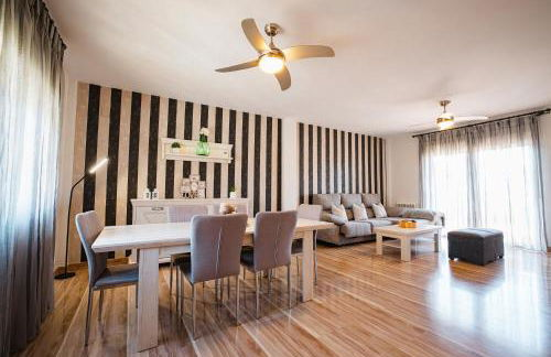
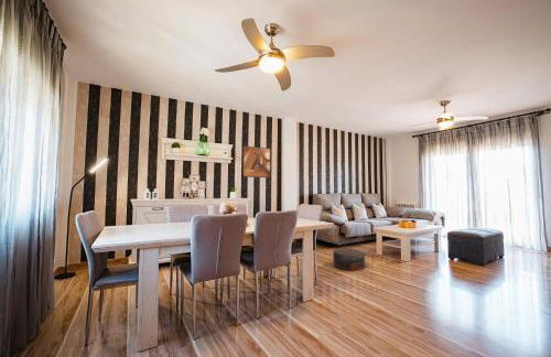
+ stool (348, 258)
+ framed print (257, 162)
